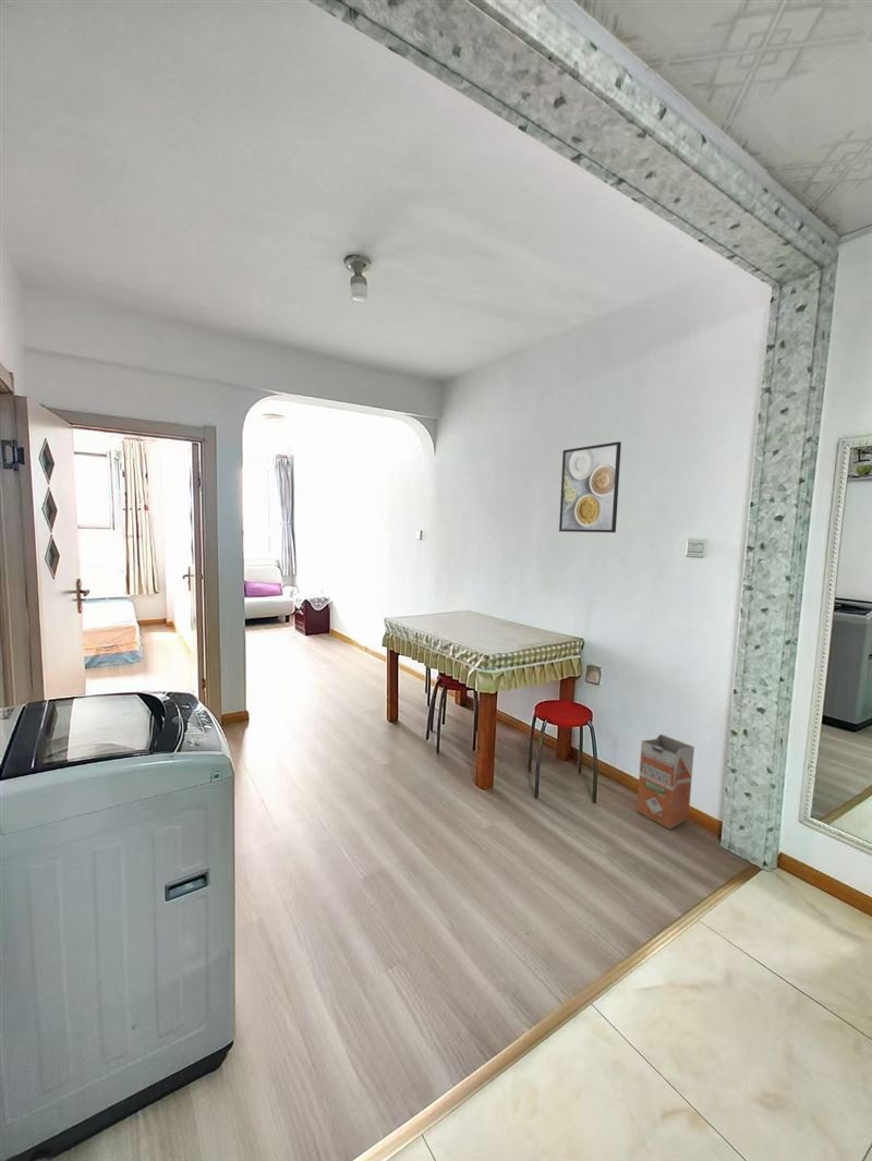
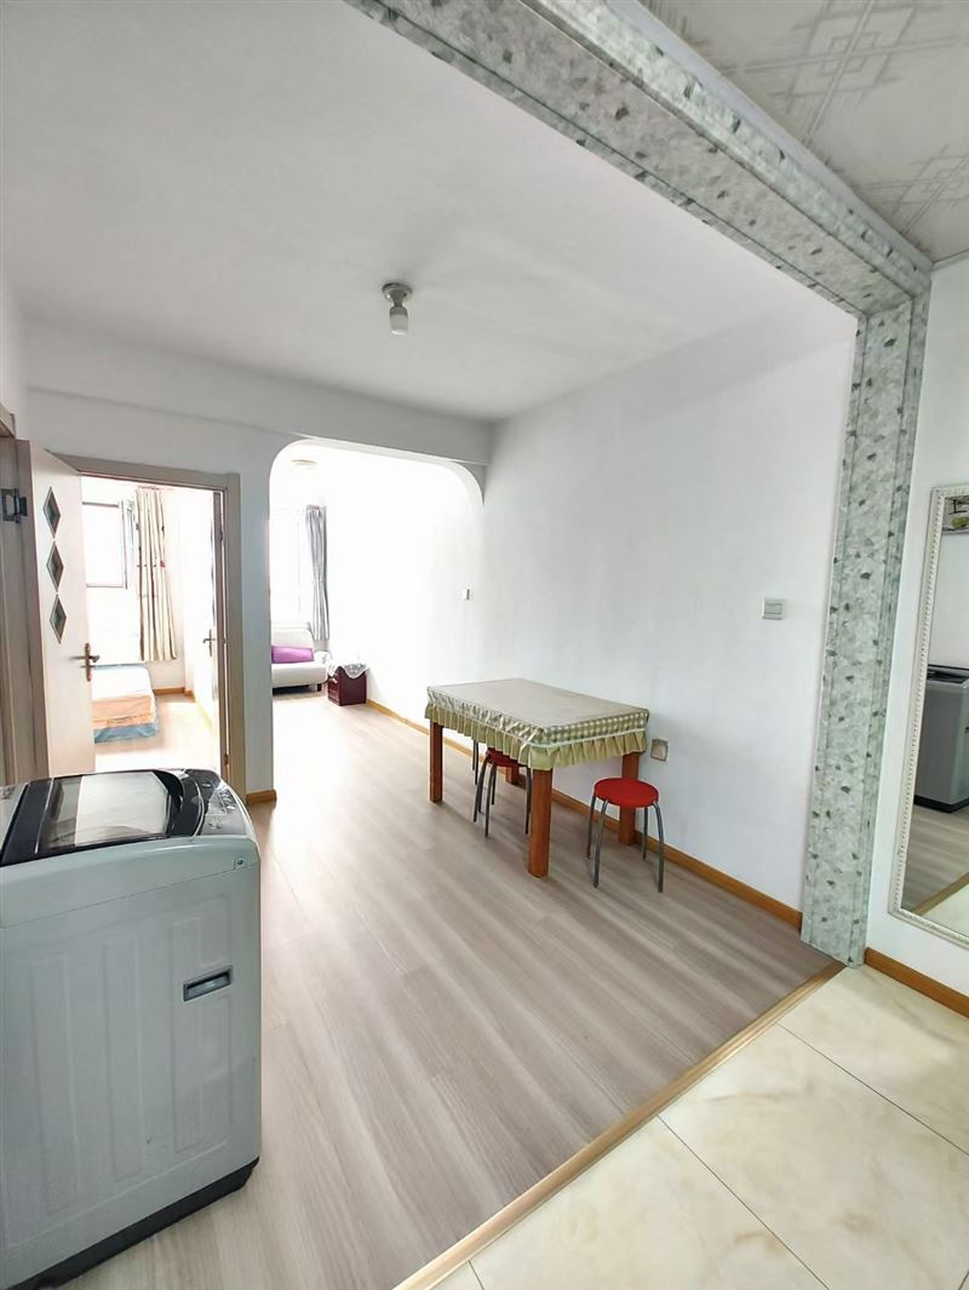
- waste bin (663, 778)
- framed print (588, 489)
